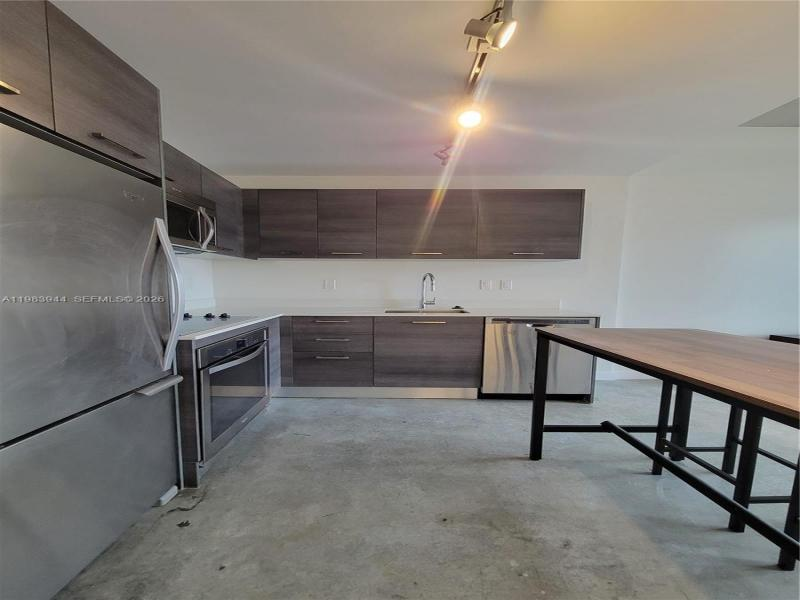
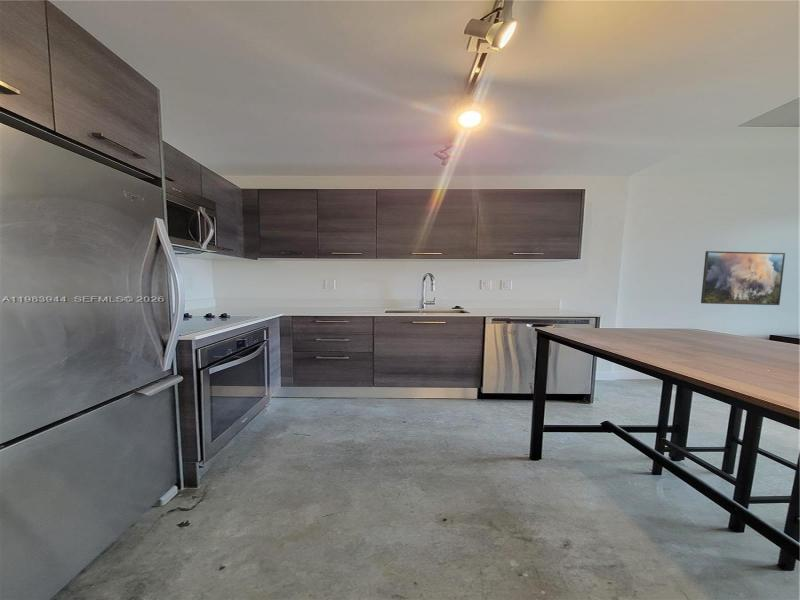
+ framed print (742, 278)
